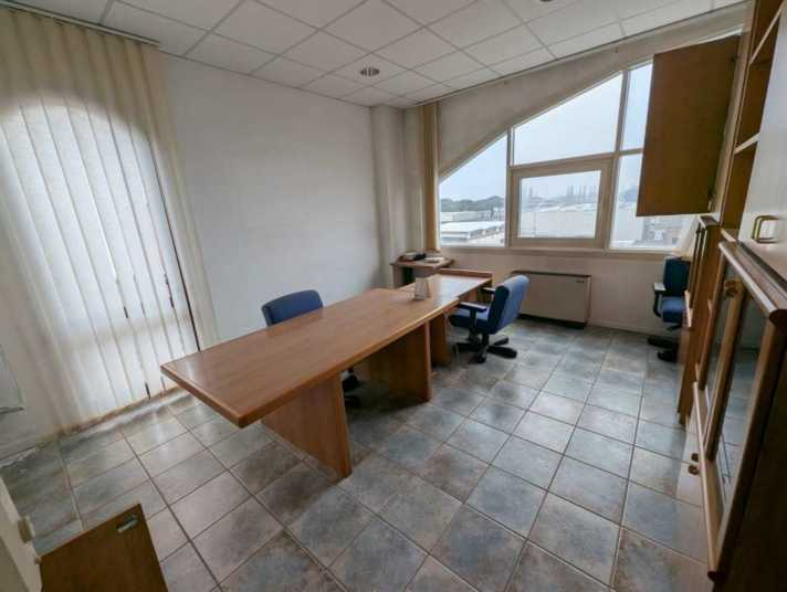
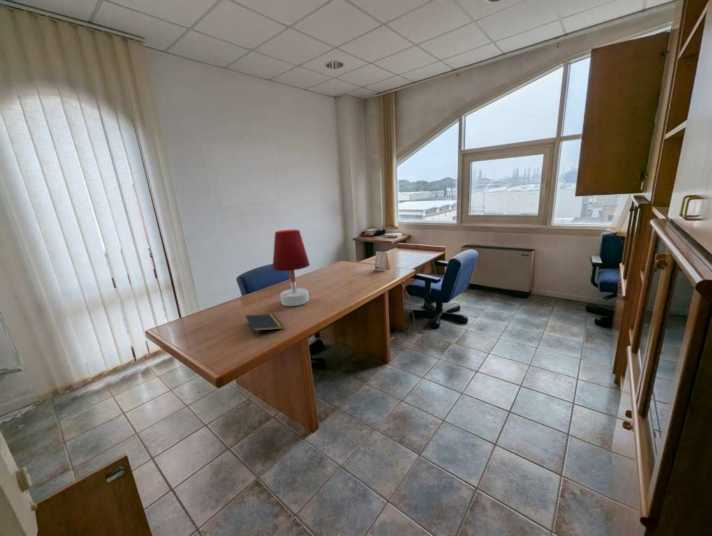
+ notepad (263, 321)
+ table lamp (291, 267)
